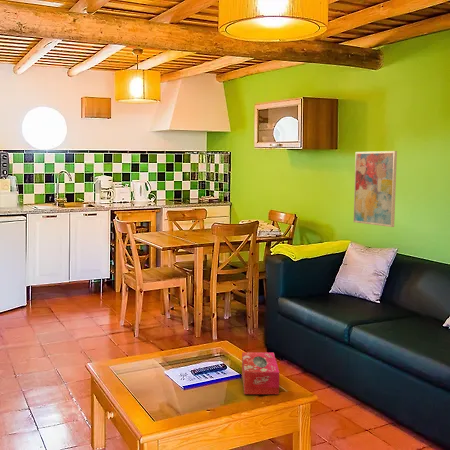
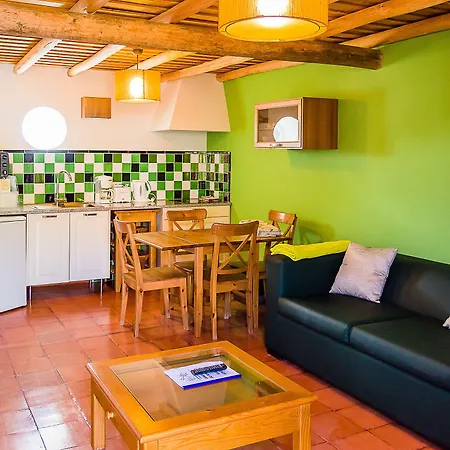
- tissue box (259, 372)
- wall art (374, 188)
